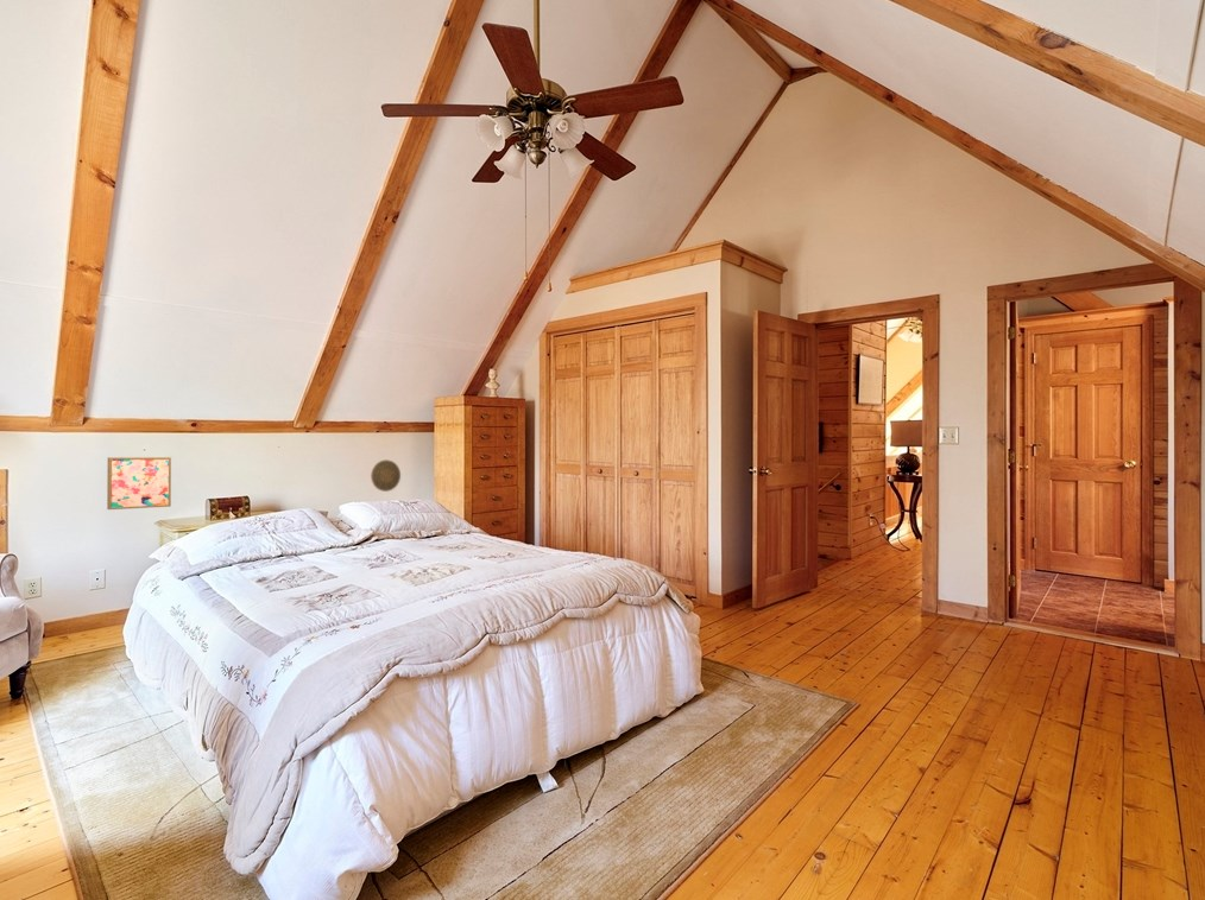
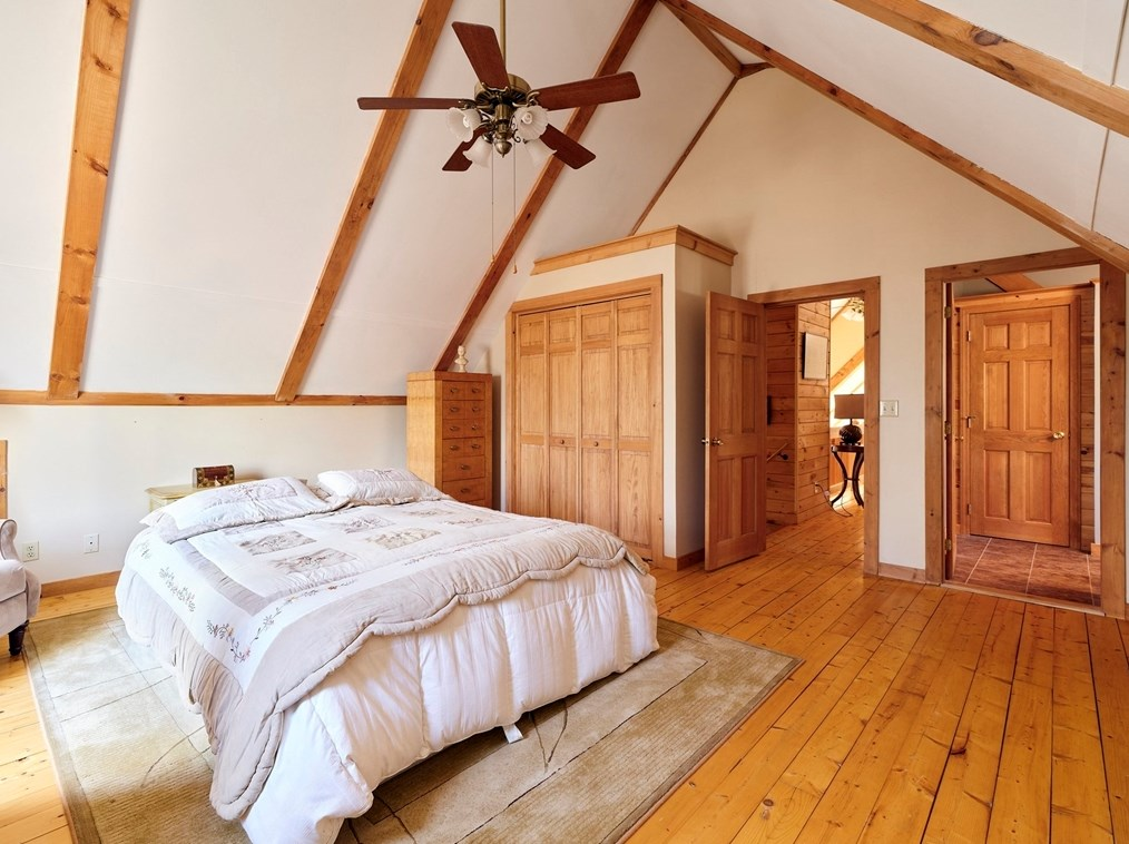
- wall art (139, 482)
- decorative plate (386, 475)
